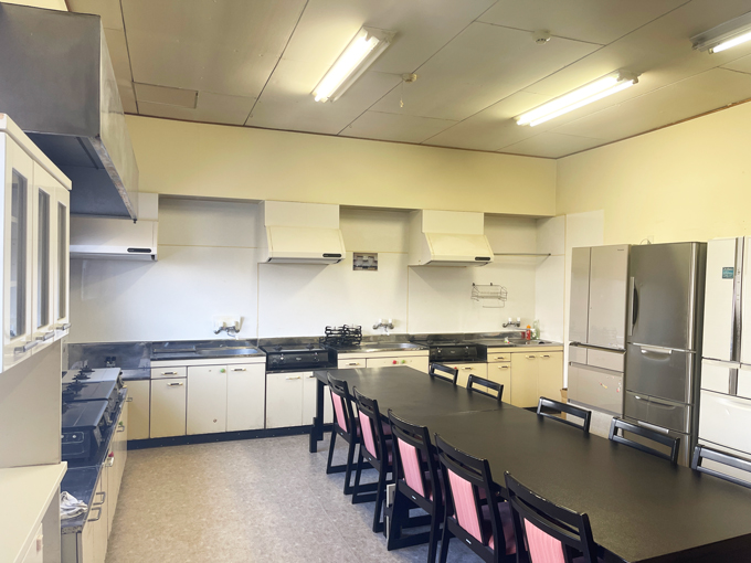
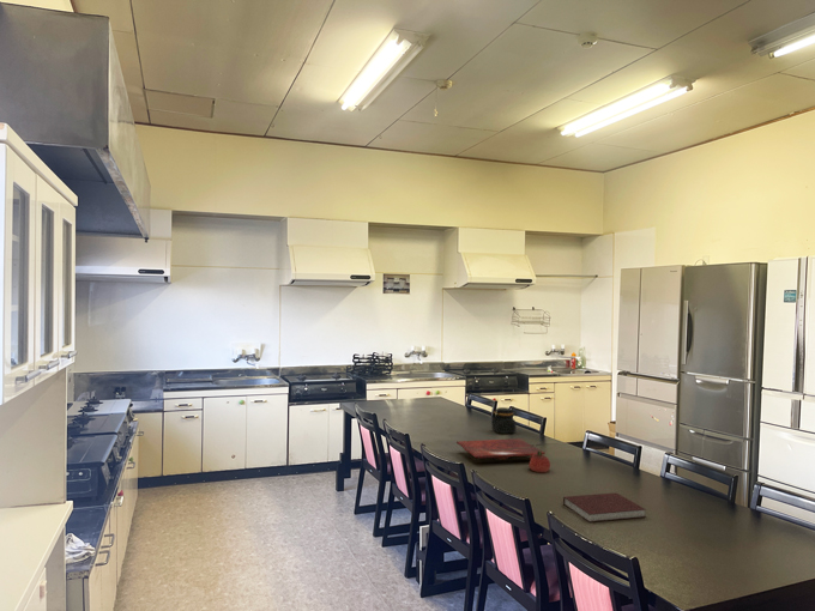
+ jar (503, 421)
+ fruit (538, 460)
+ cutting board (499, 452)
+ notebook (603, 506)
